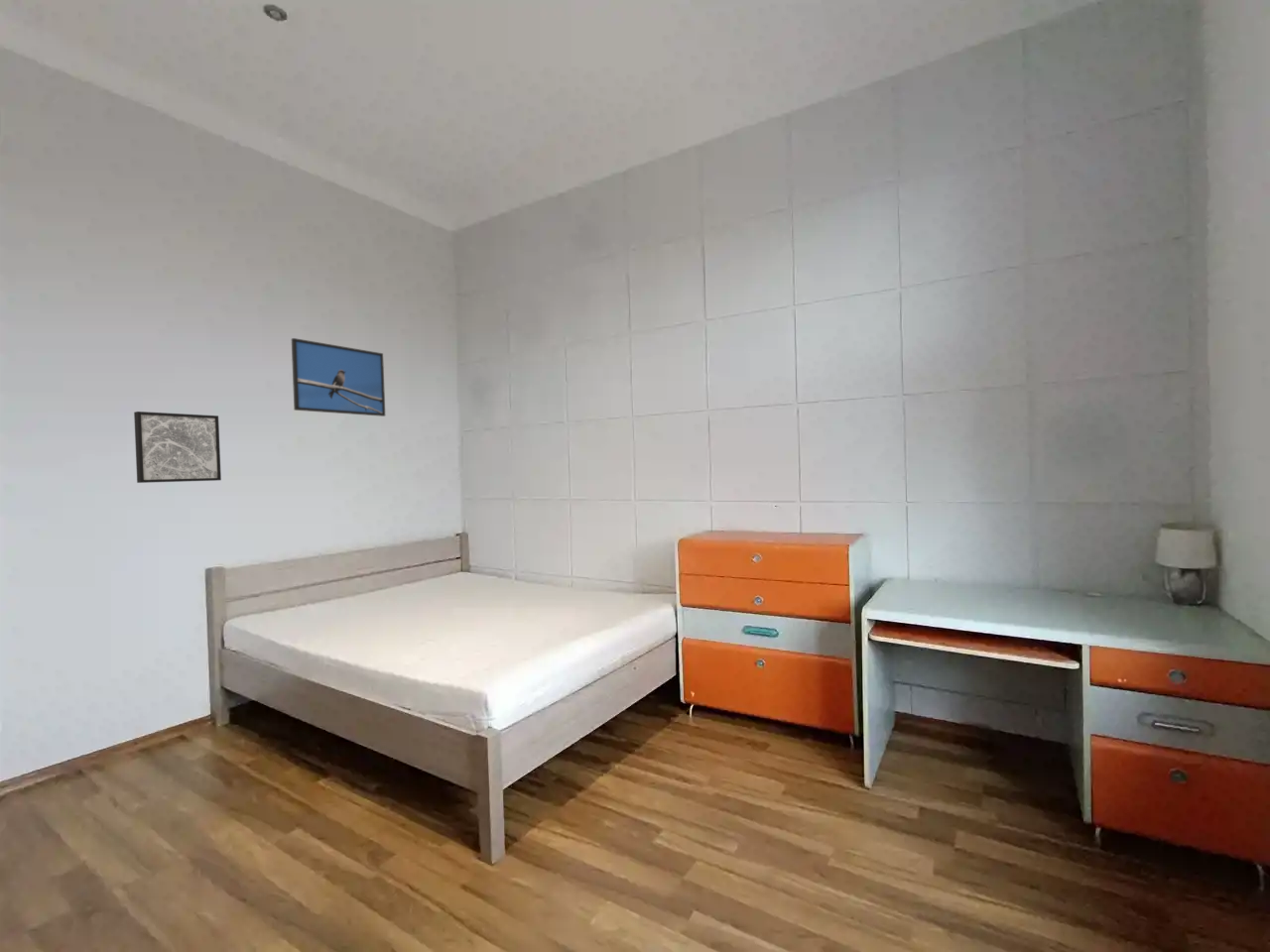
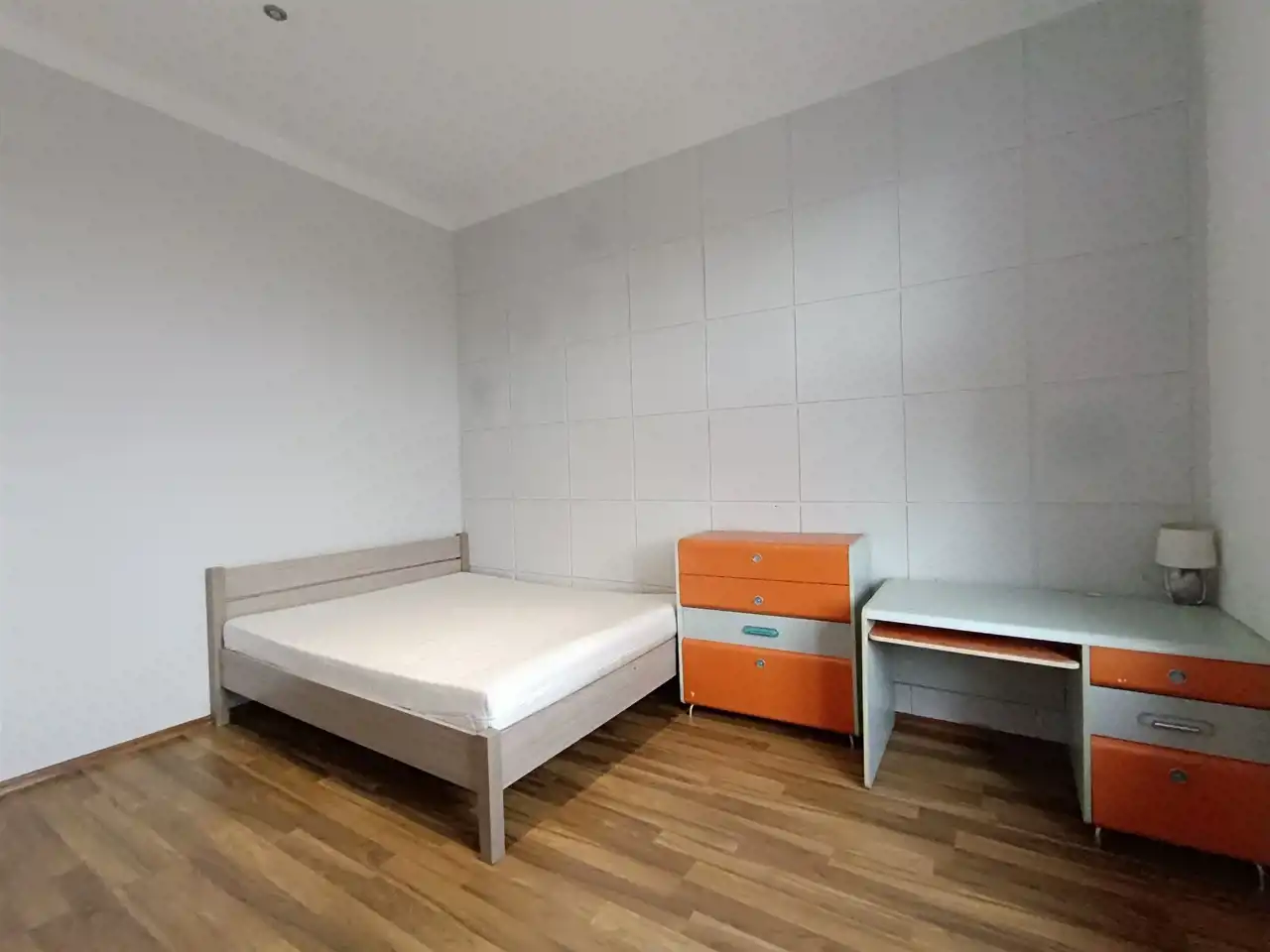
- wall art (180, 447)
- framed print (341, 380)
